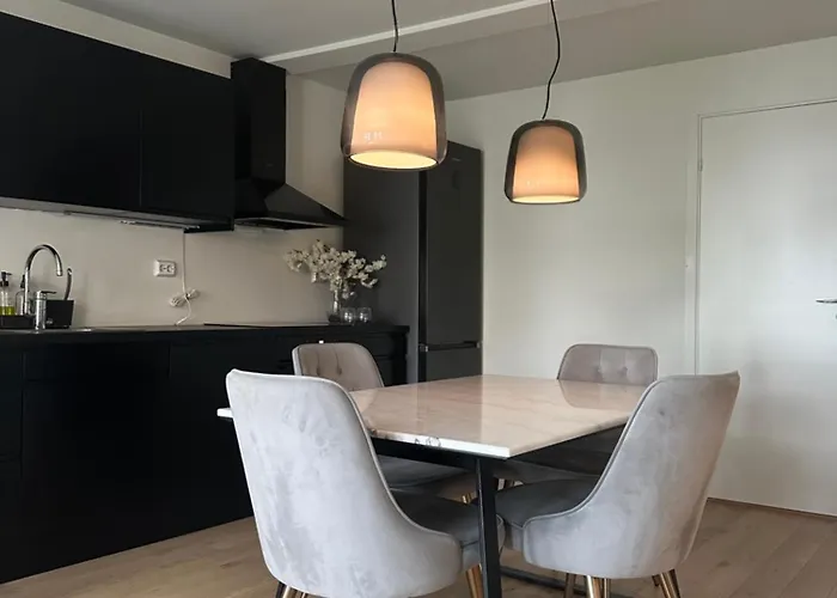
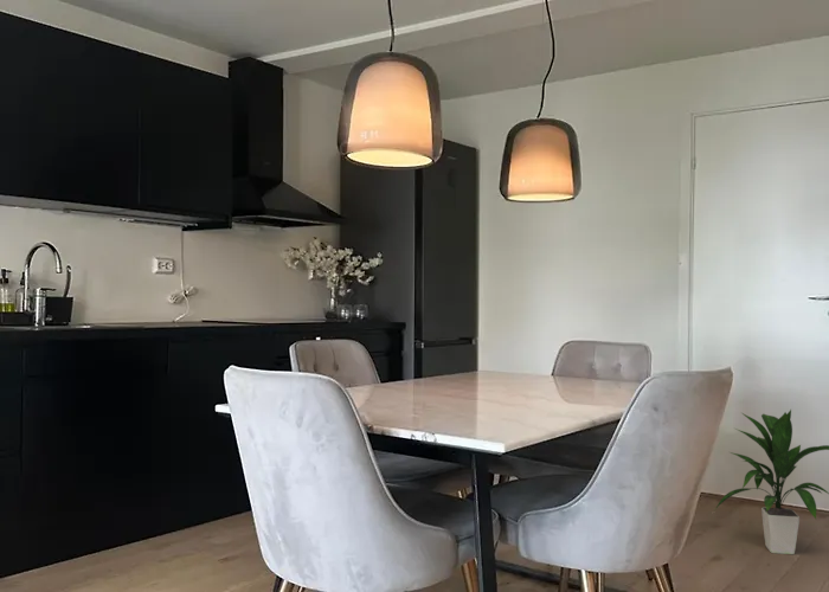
+ indoor plant (776, 477)
